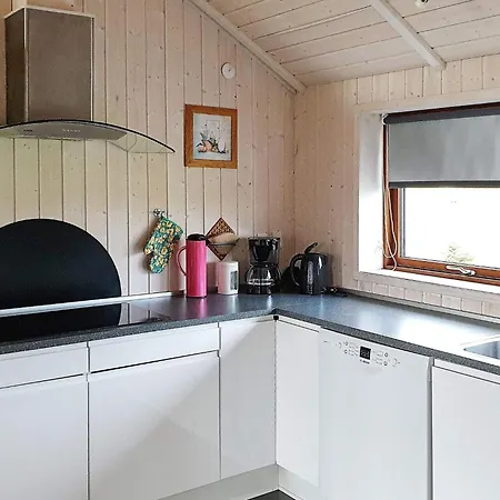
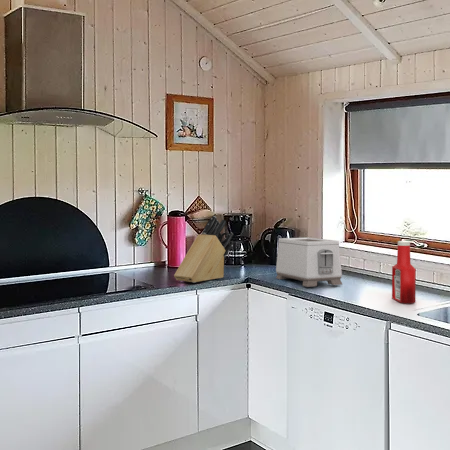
+ toaster (309, 260)
+ knife block (205, 247)
+ soap bottle (403, 271)
